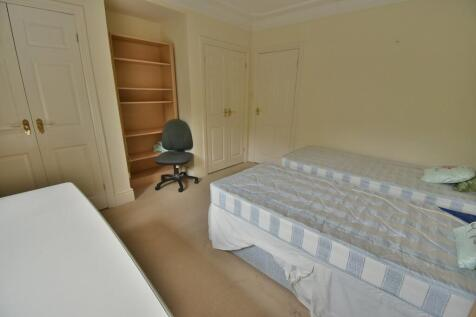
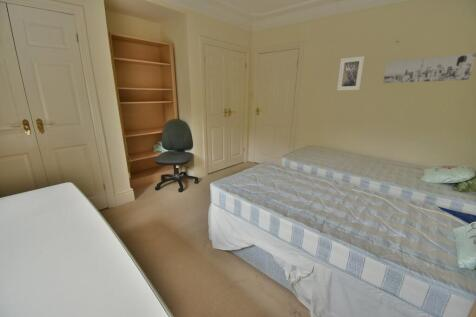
+ wall art (424, 70)
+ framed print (350, 74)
